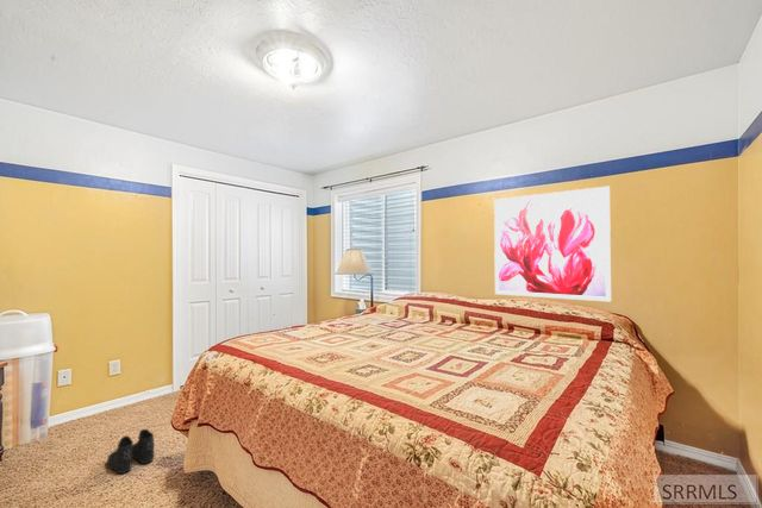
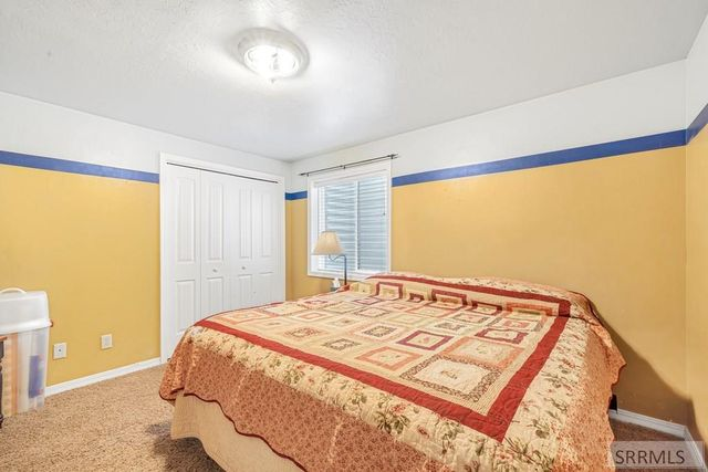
- boots (131, 446)
- wall art (546, 245)
